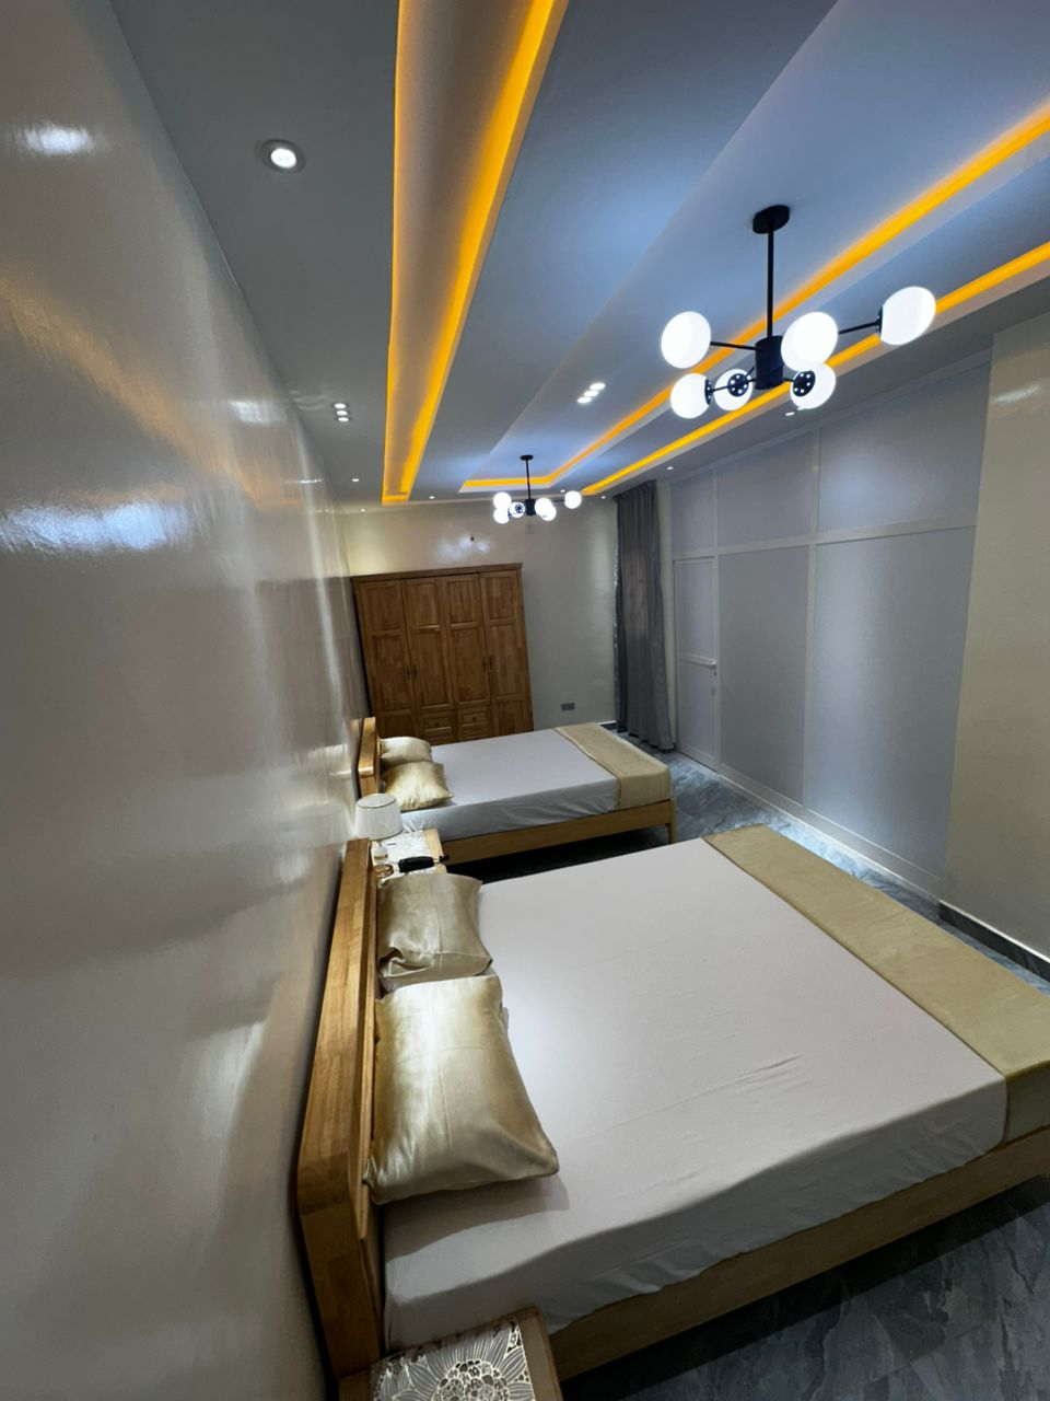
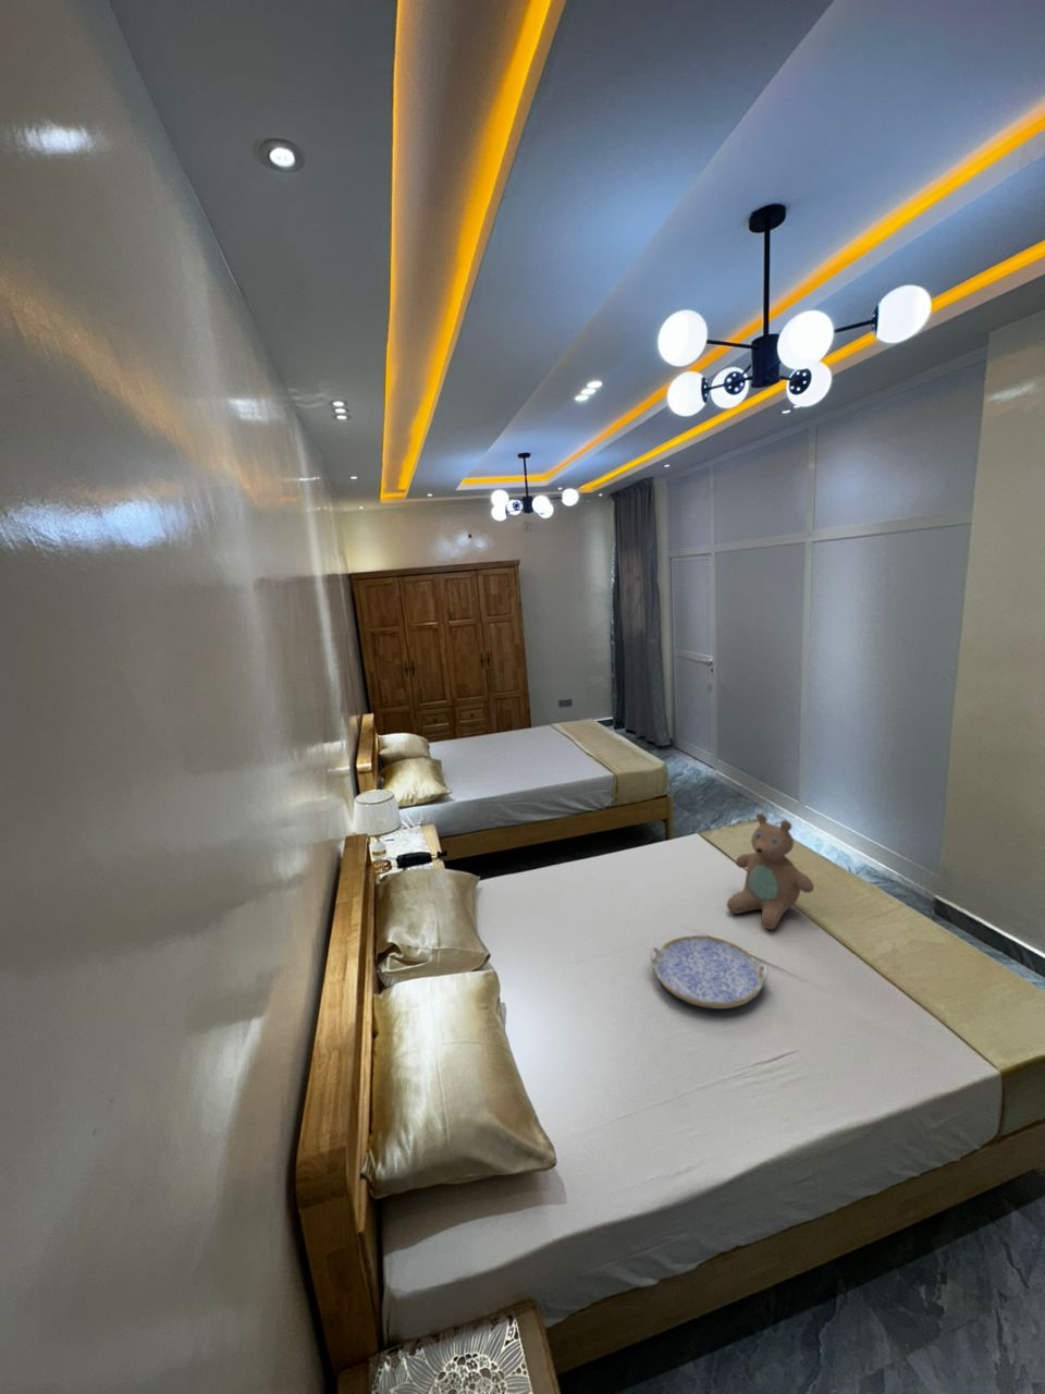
+ serving tray (707, 968)
+ teddy bear (764, 867)
